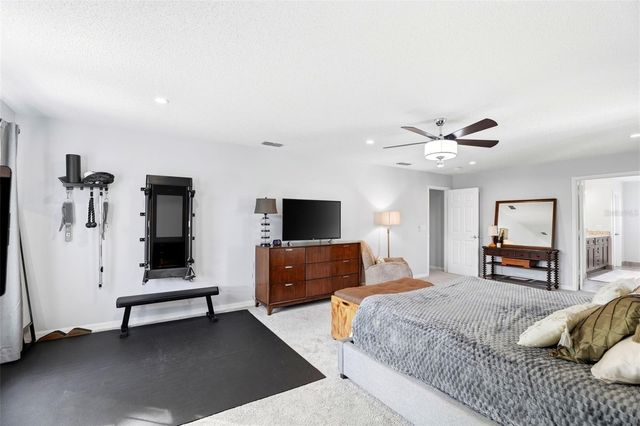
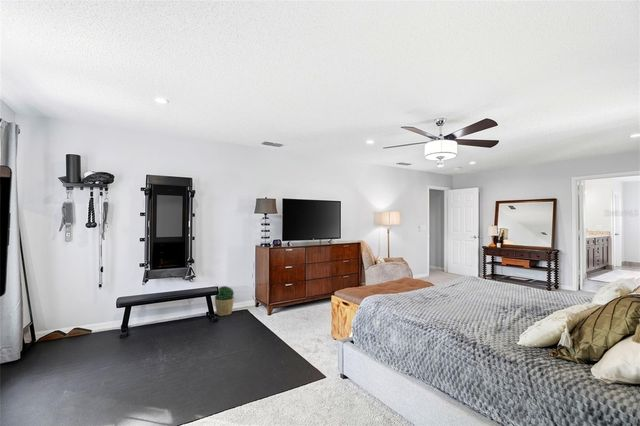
+ potted plant (224, 300)
